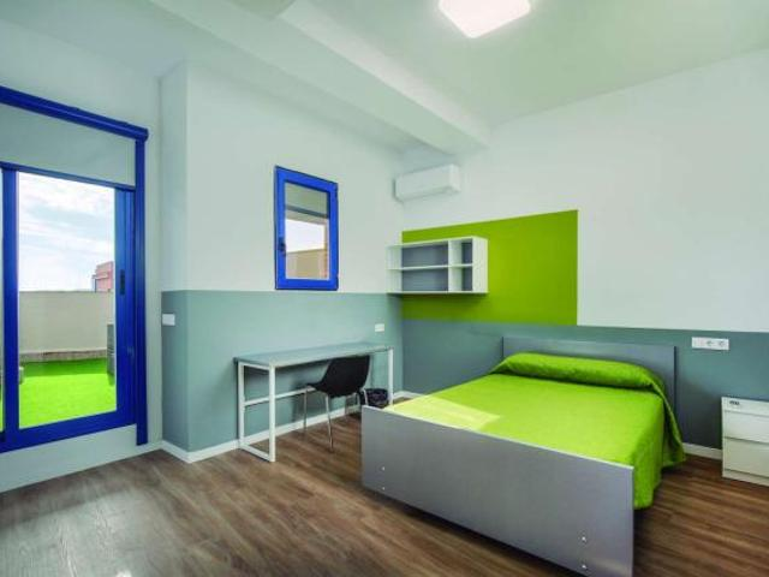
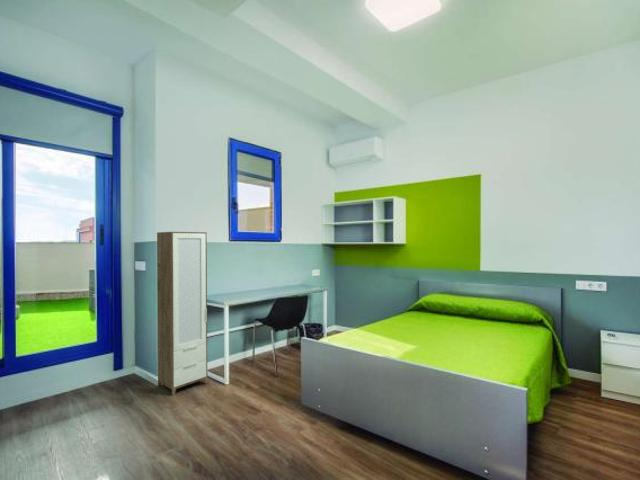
+ cabinet (182, 308)
